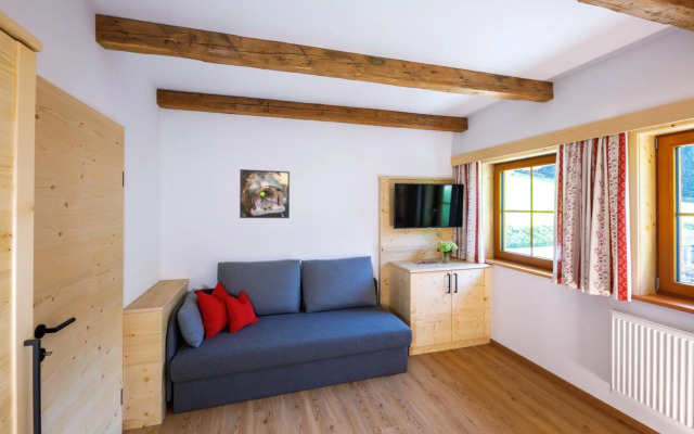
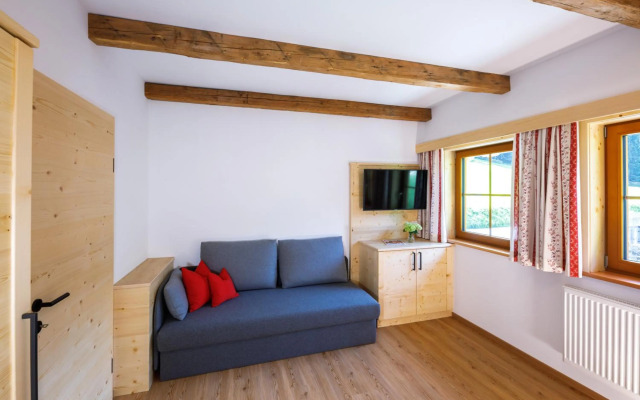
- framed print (265, 194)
